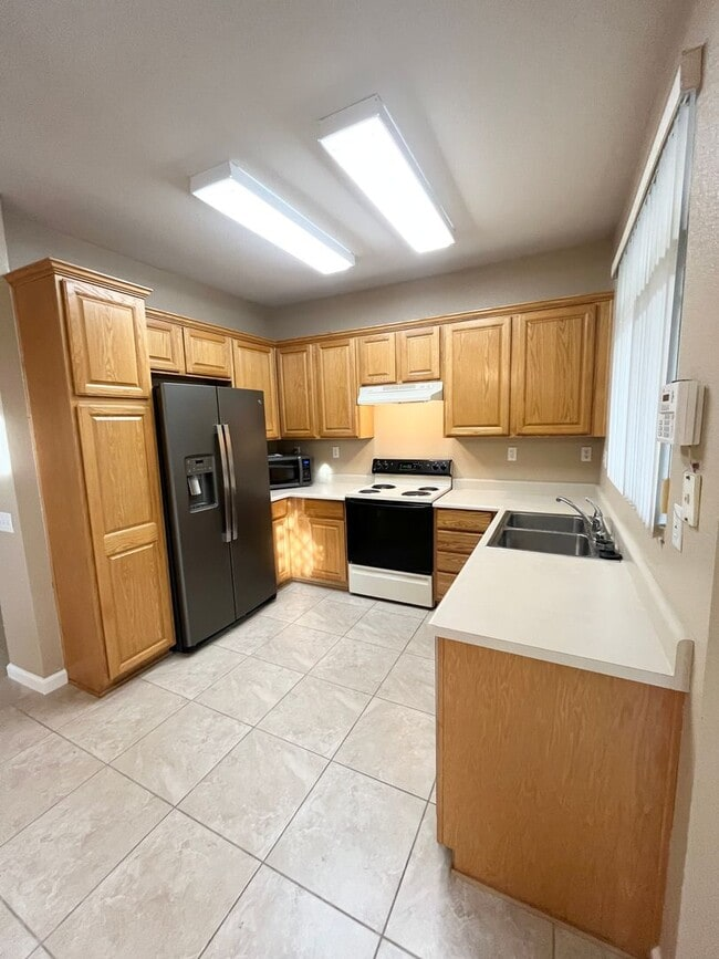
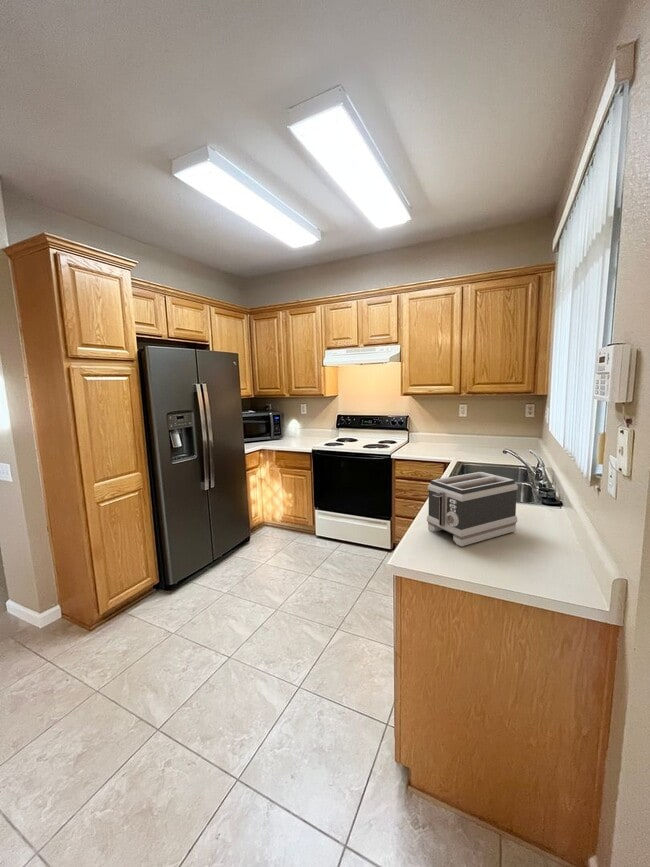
+ toaster (468, 506)
